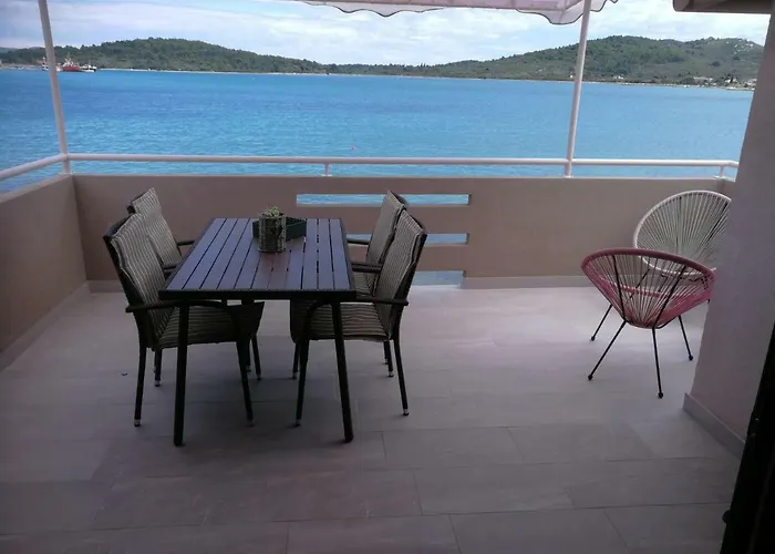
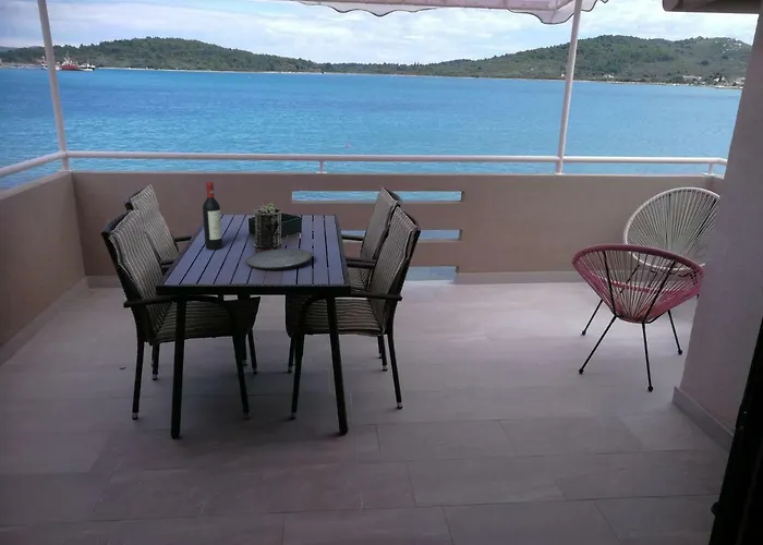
+ plate (279, 257)
+ wine bottle (211, 215)
